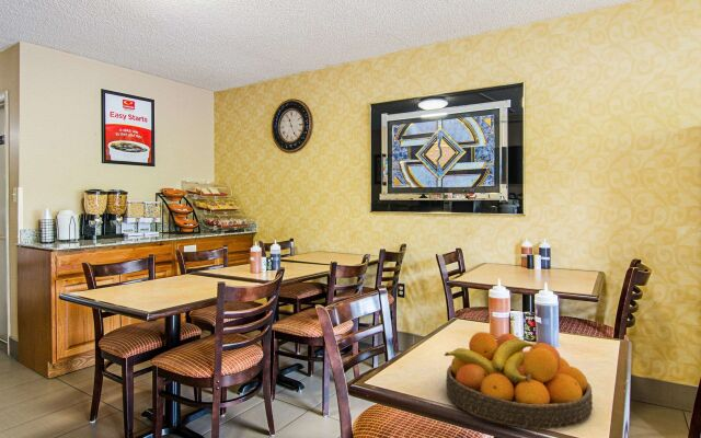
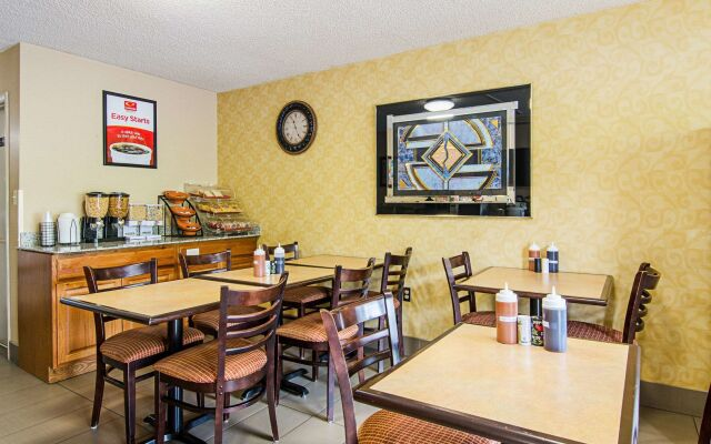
- fruit bowl (515, 367)
